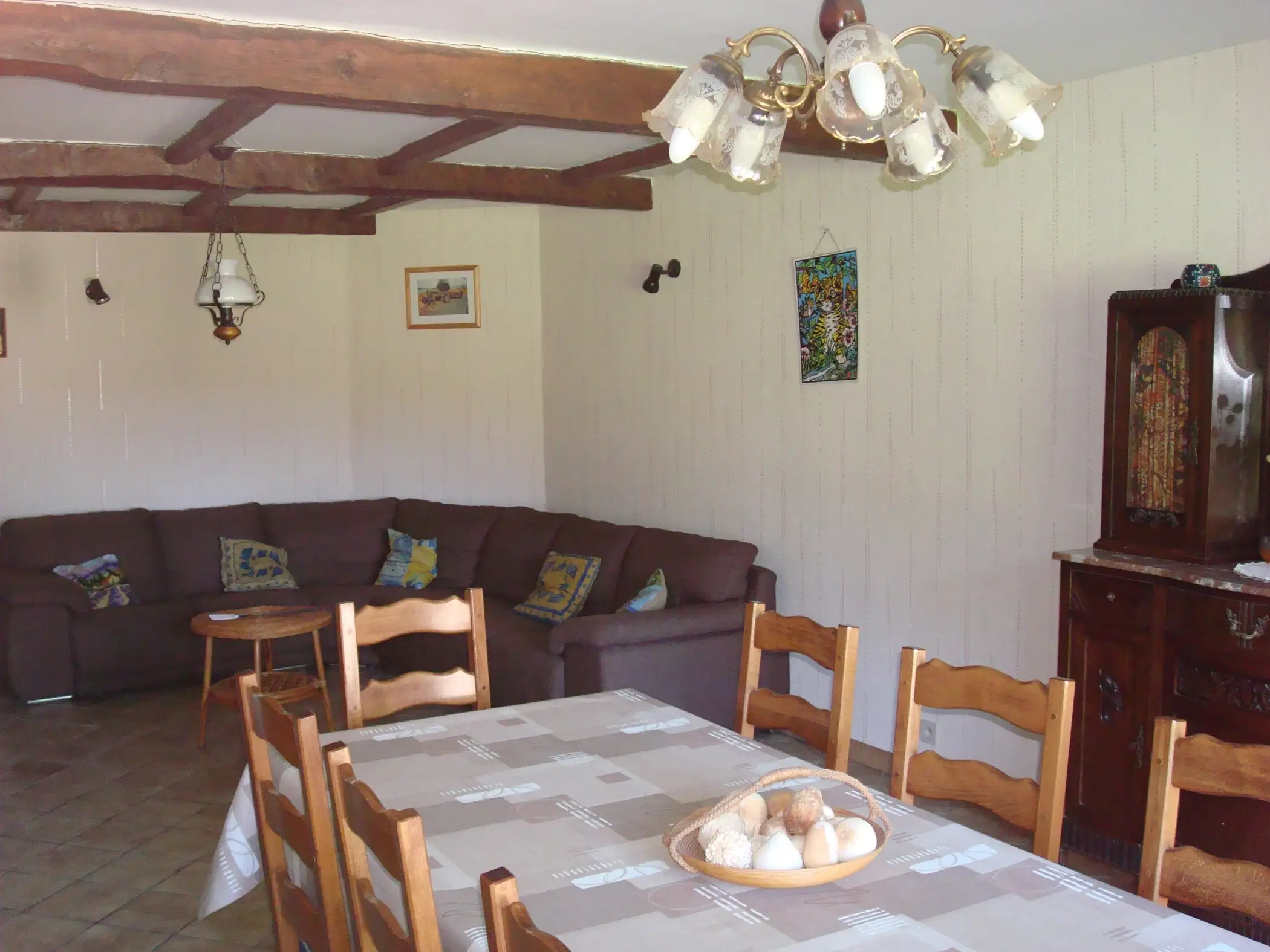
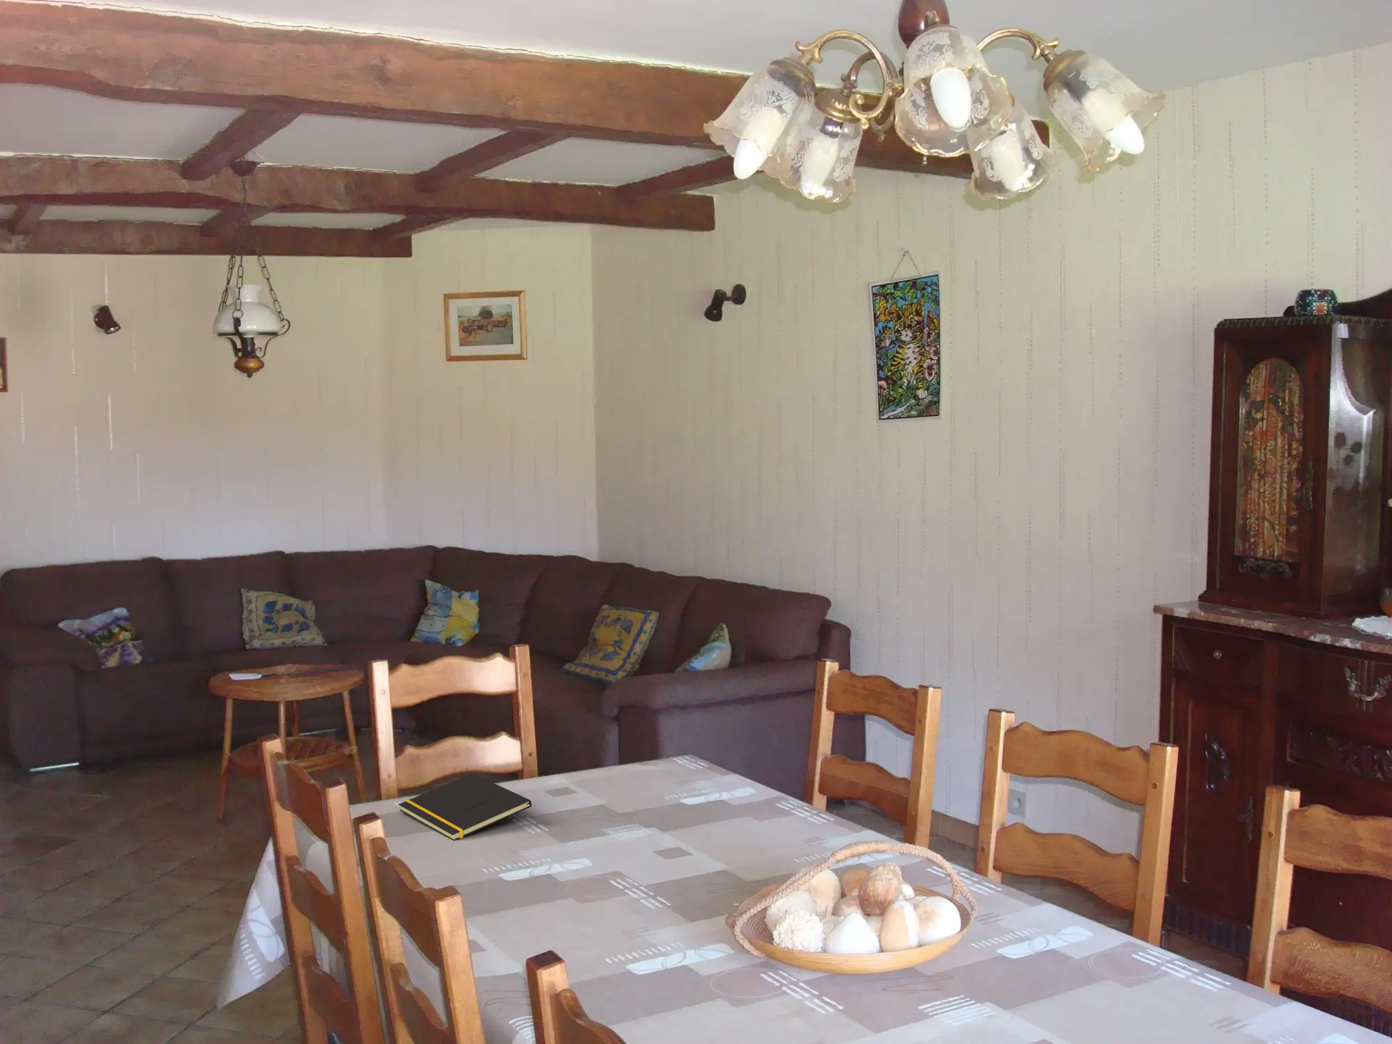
+ notepad (464, 805)
